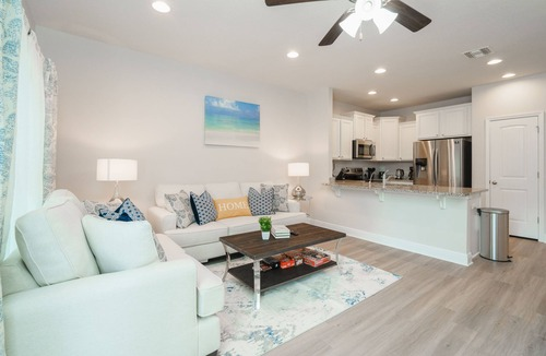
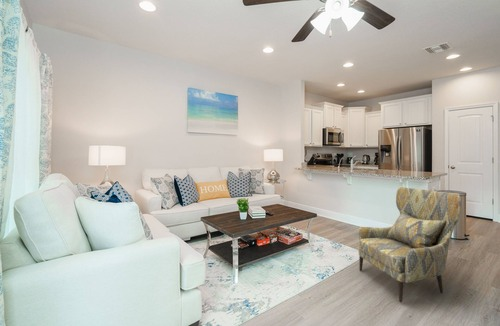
+ armchair (406, 236)
